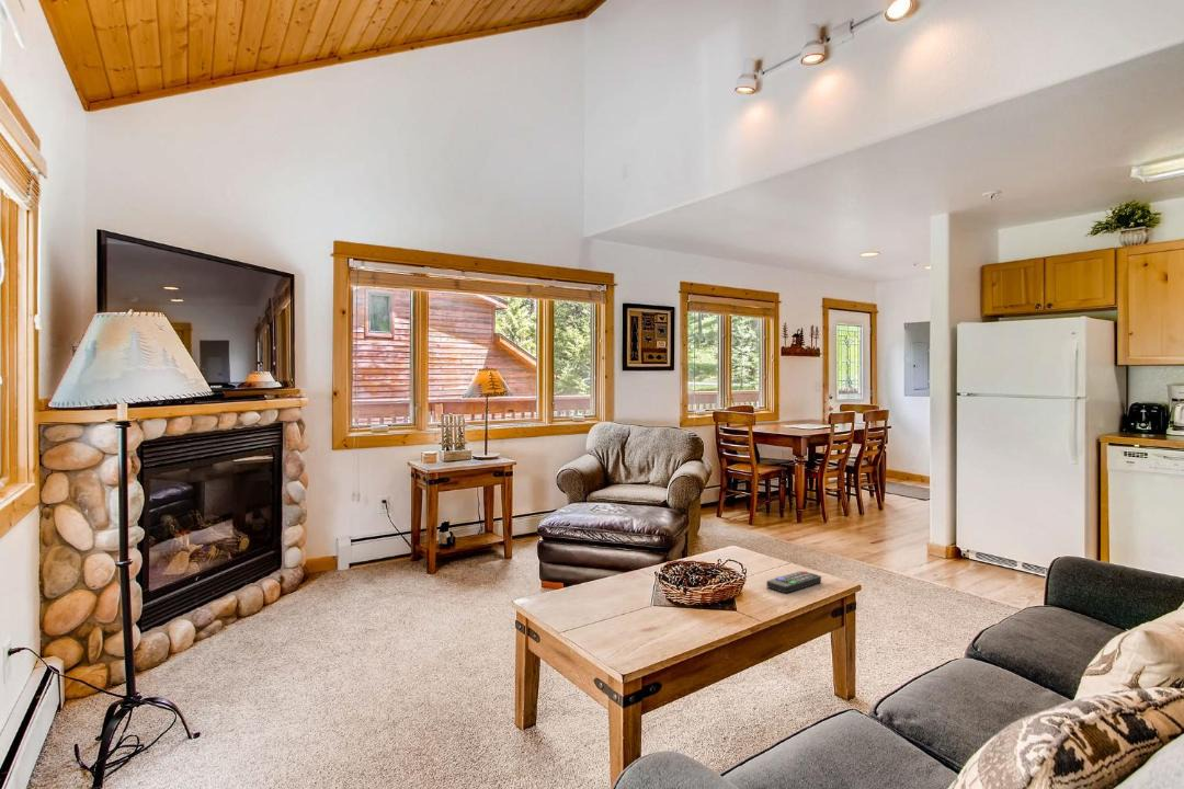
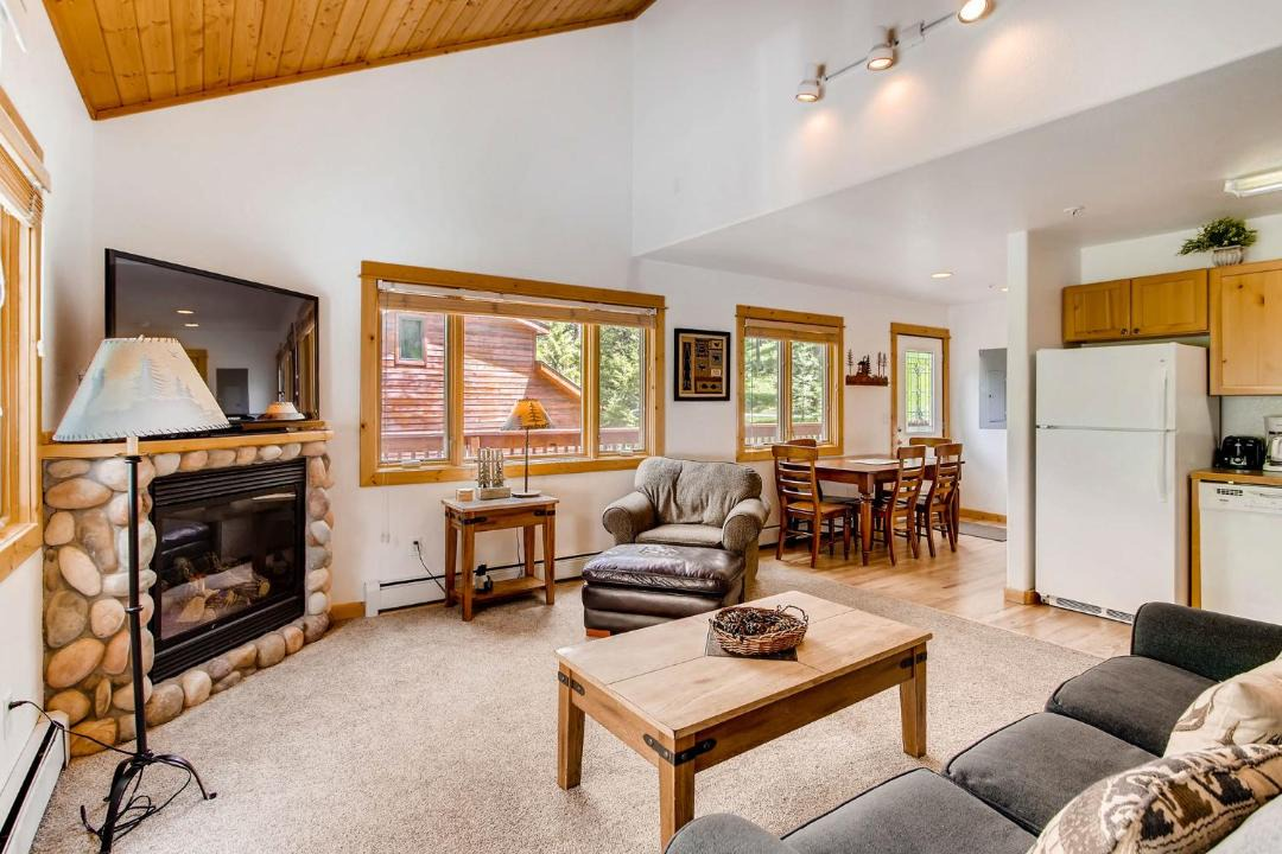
- remote control (794, 581)
